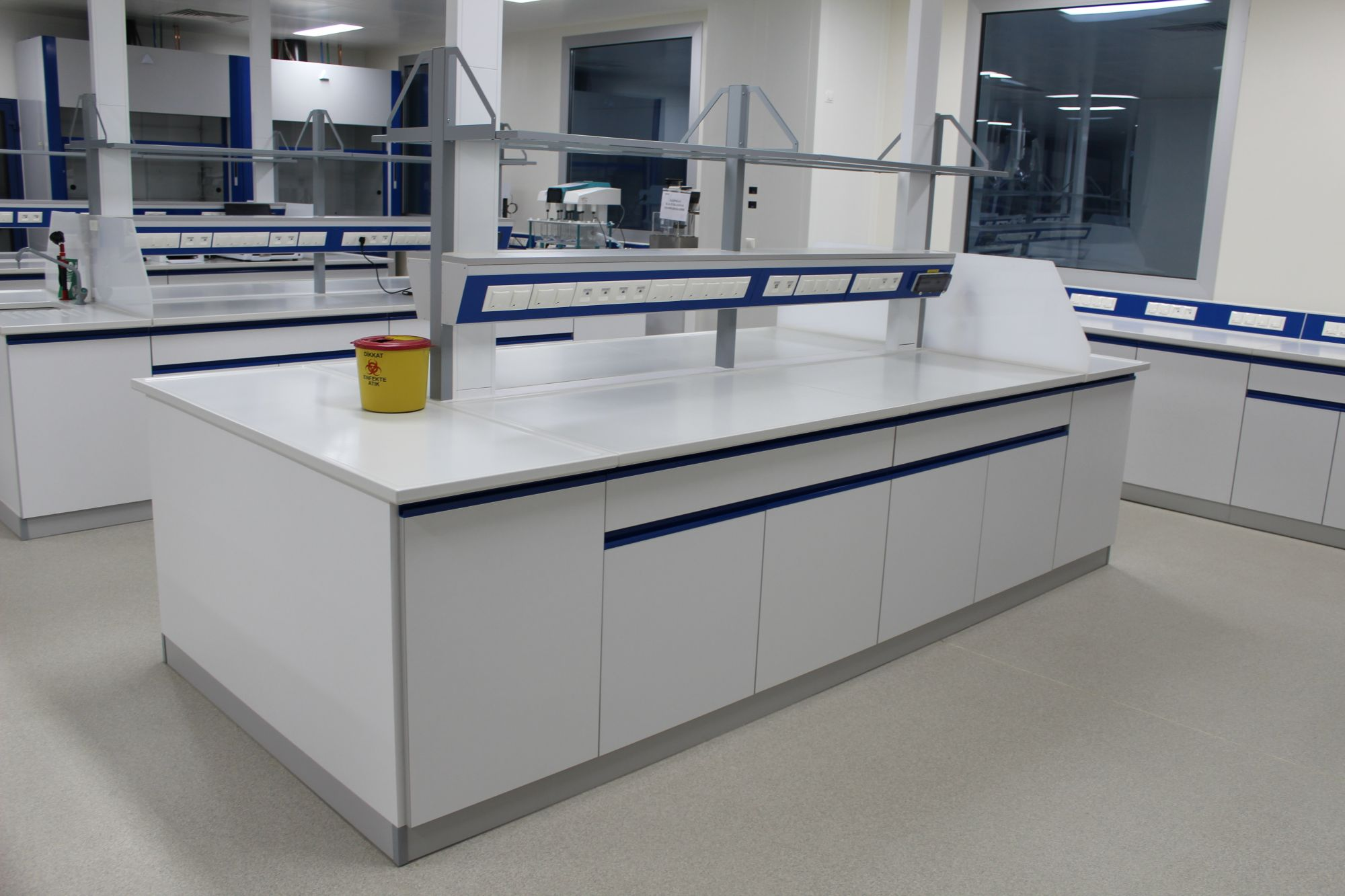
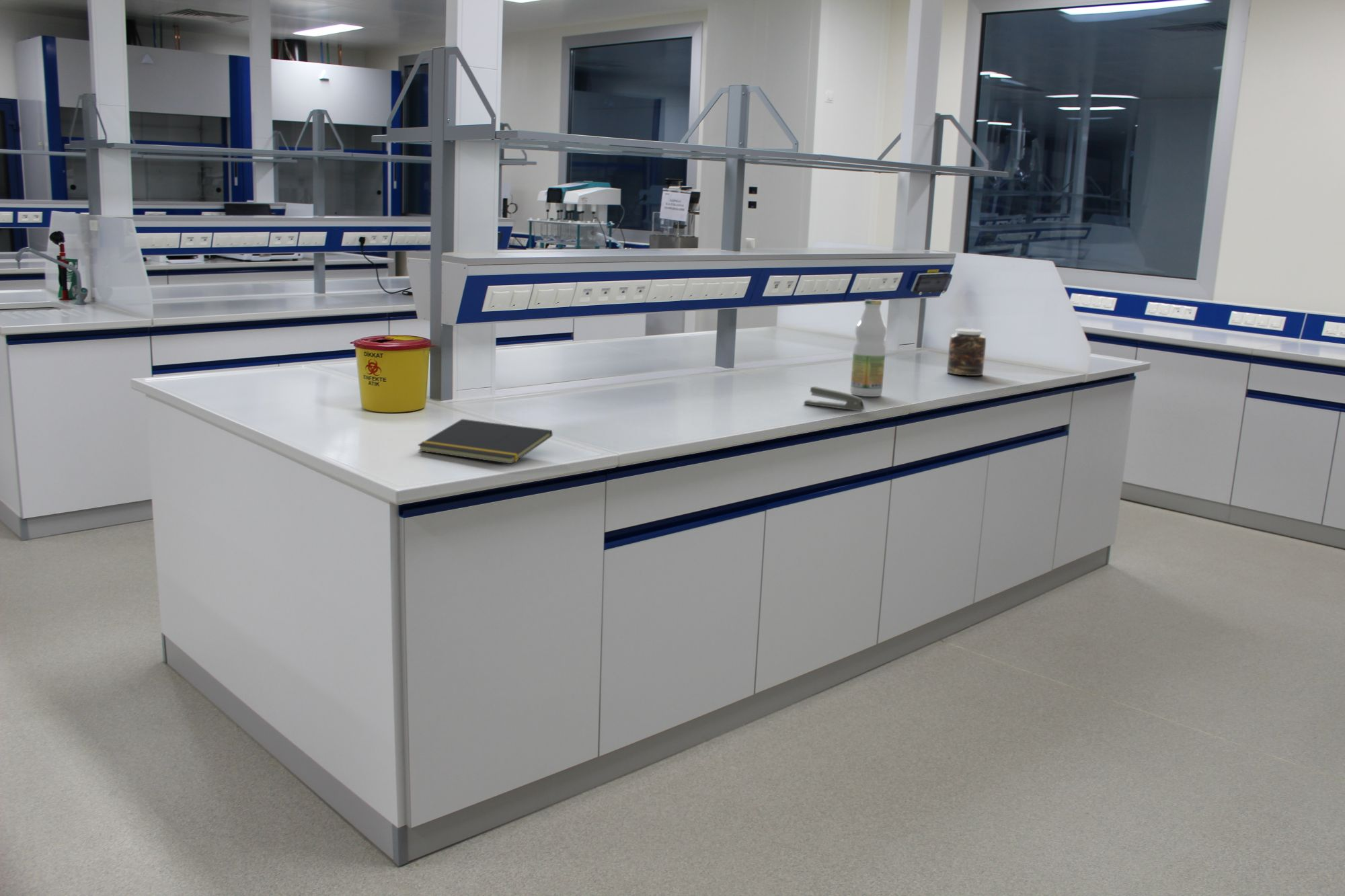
+ notepad (486, 440)
+ bottle (869, 348)
+ jar (966, 352)
+ stapler (834, 398)
